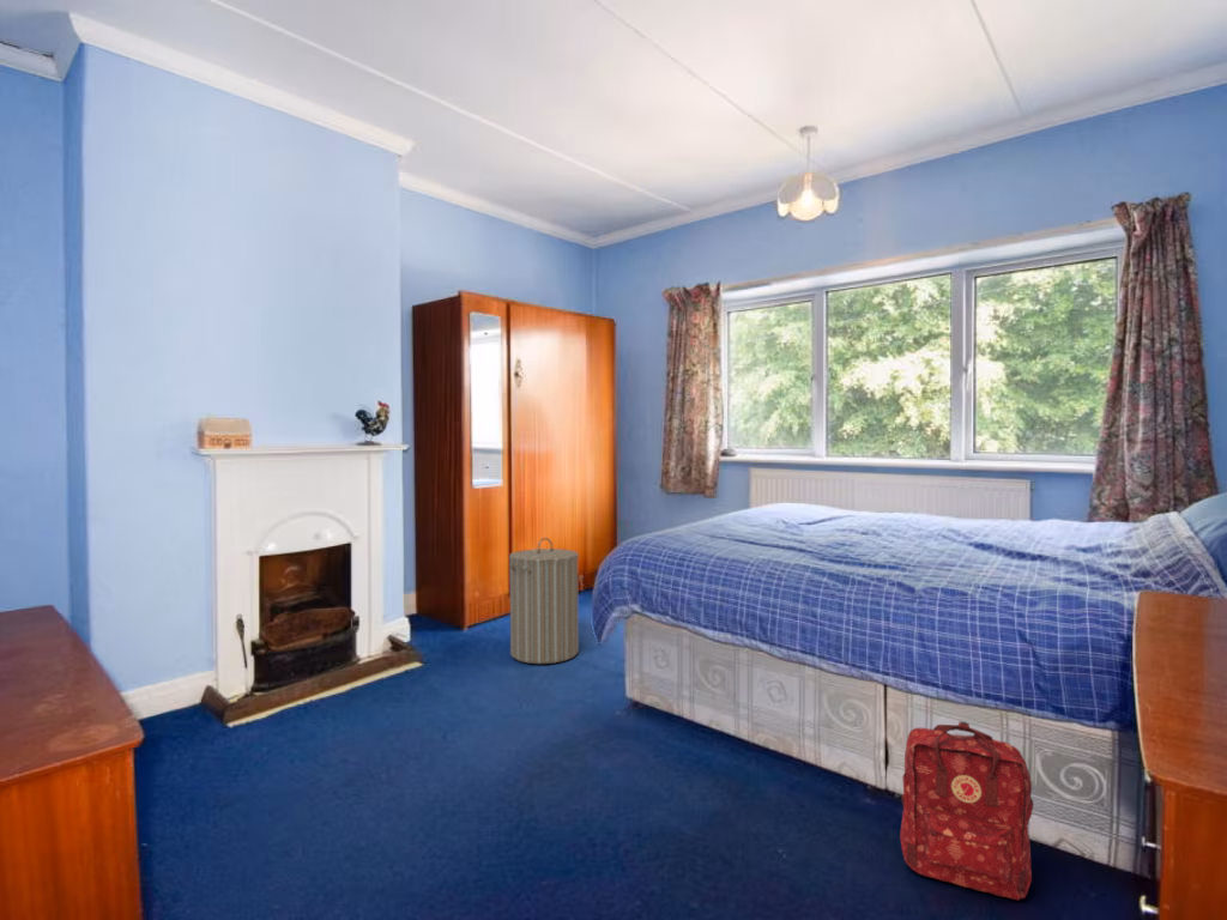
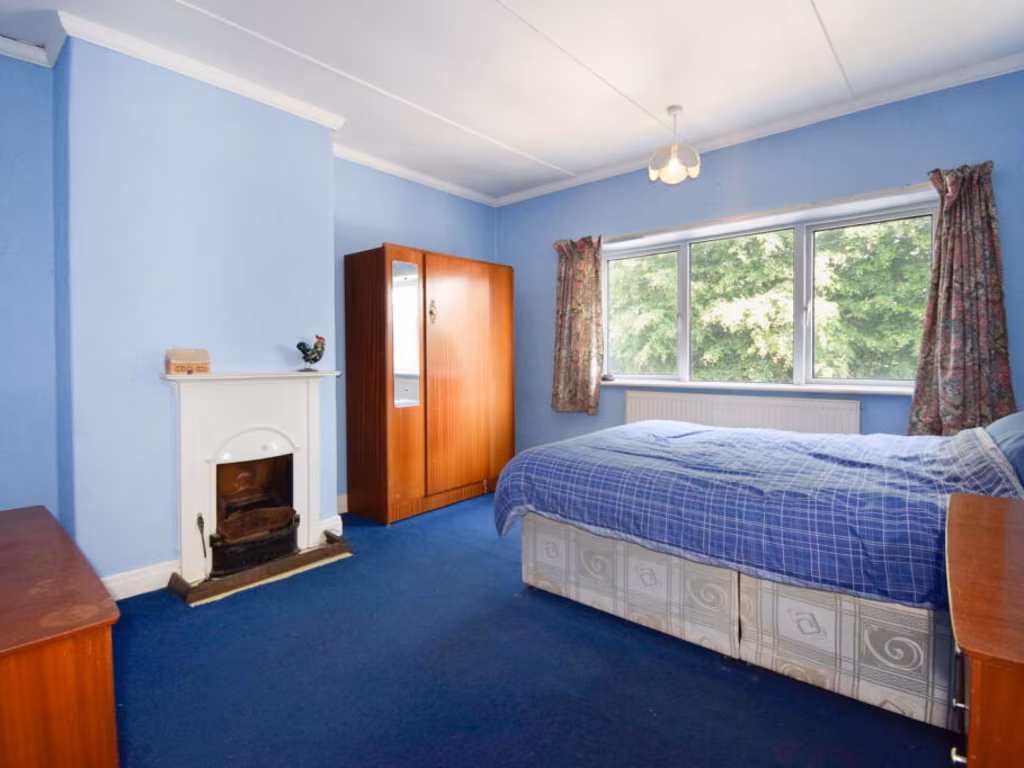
- laundry hamper (544, 595)
- backpack (960, 792)
